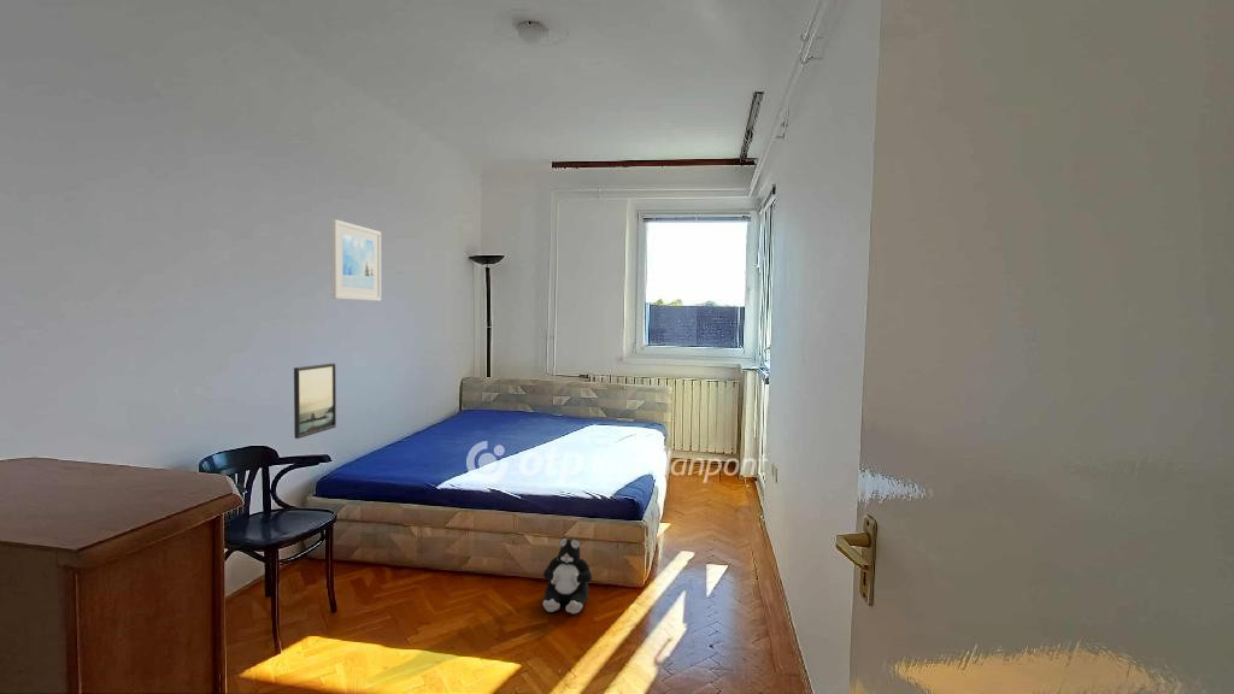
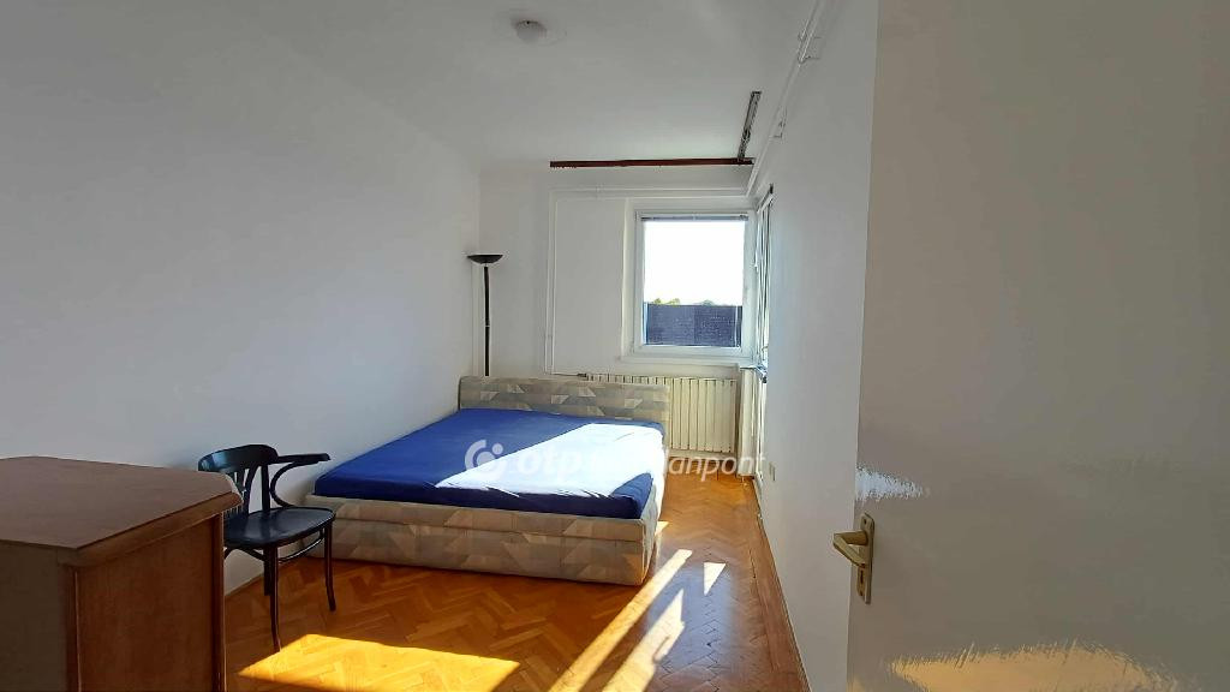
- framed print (316, 399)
- plush toy (566, 571)
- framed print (358, 263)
